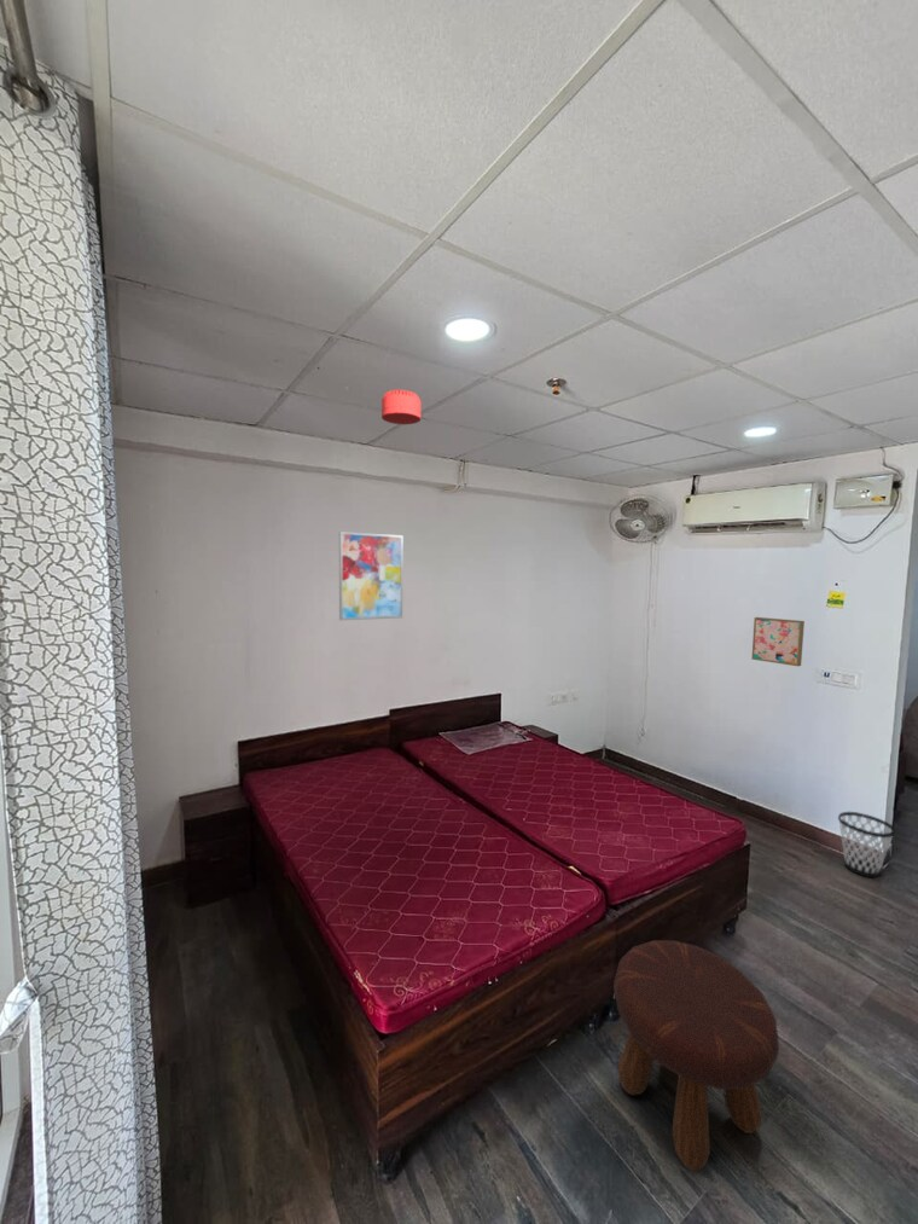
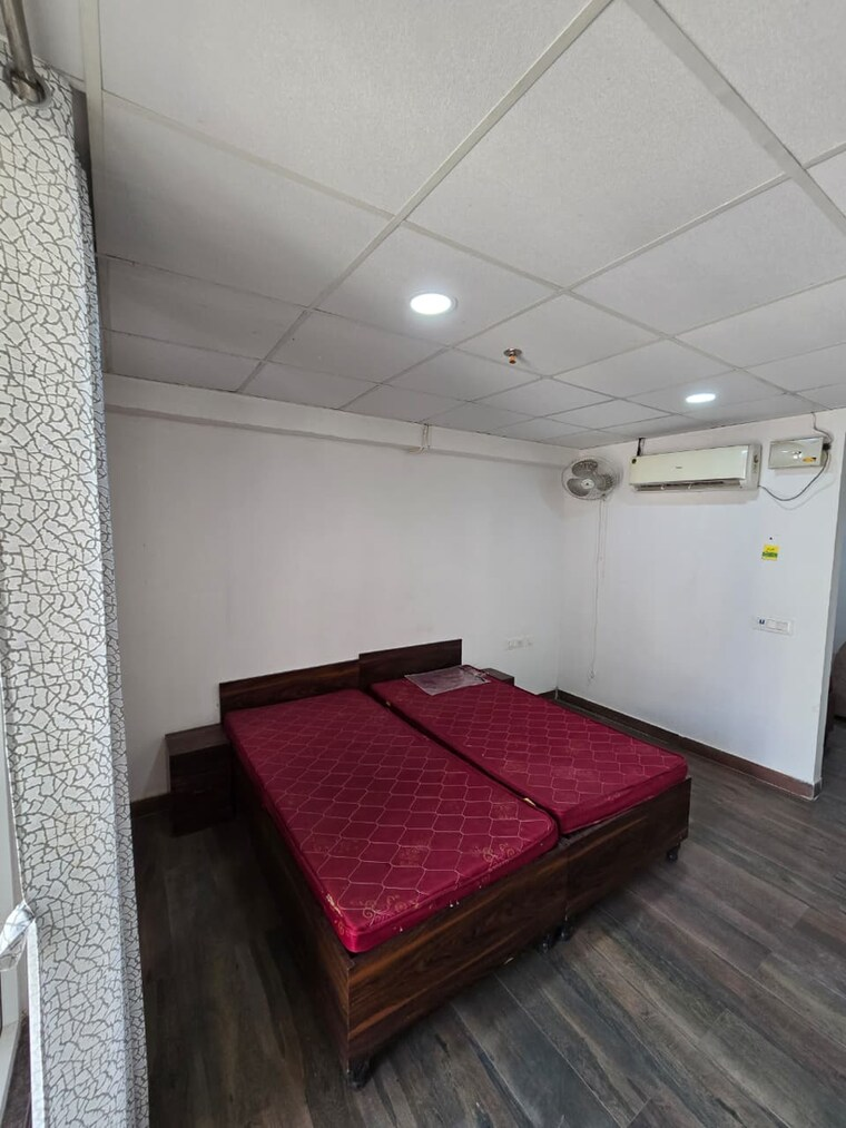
- wastebasket (864, 846)
- footstool (688, 1046)
- wall art (372, 576)
- smoke detector (401, 406)
- wall art (777, 640)
